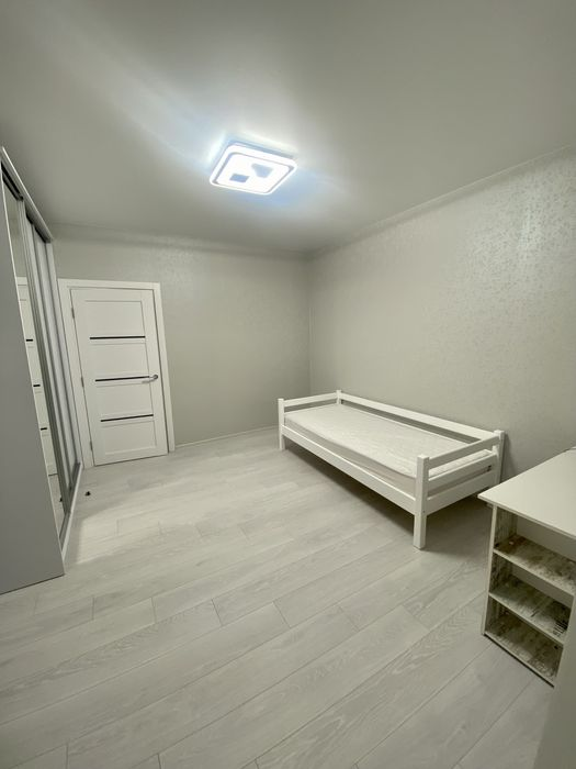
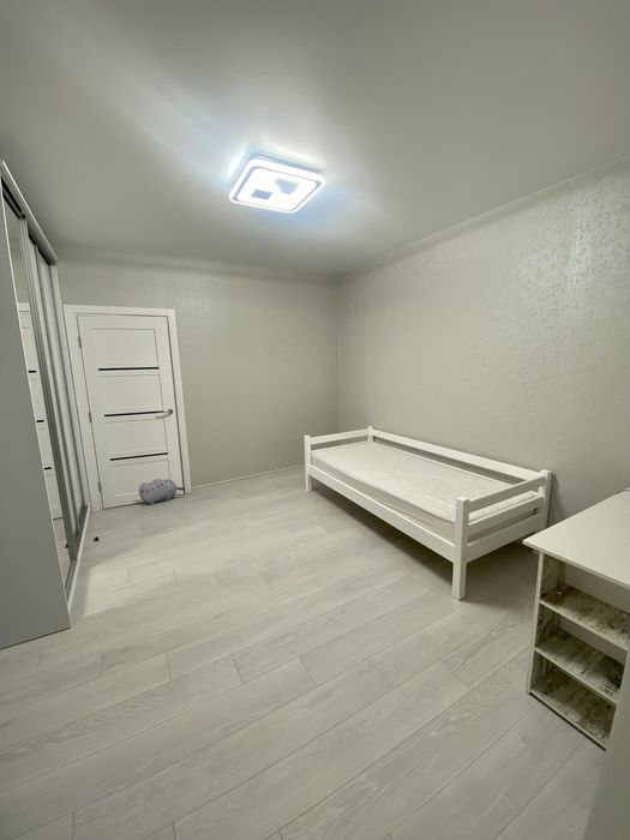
+ plush toy (162, 488)
